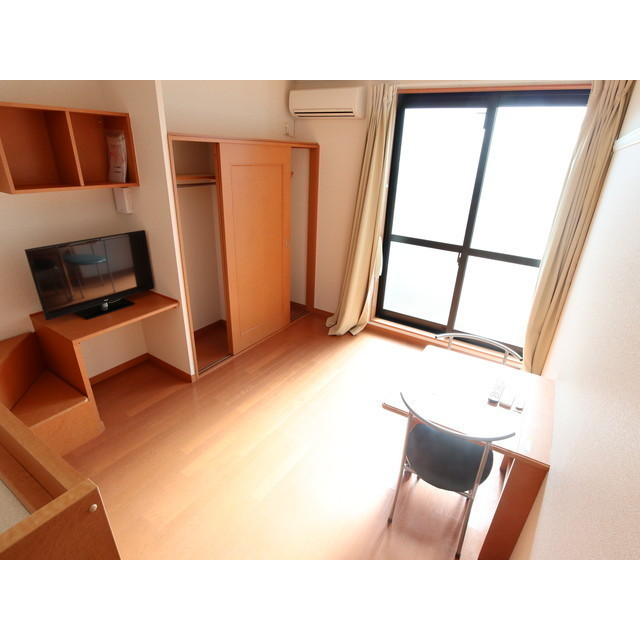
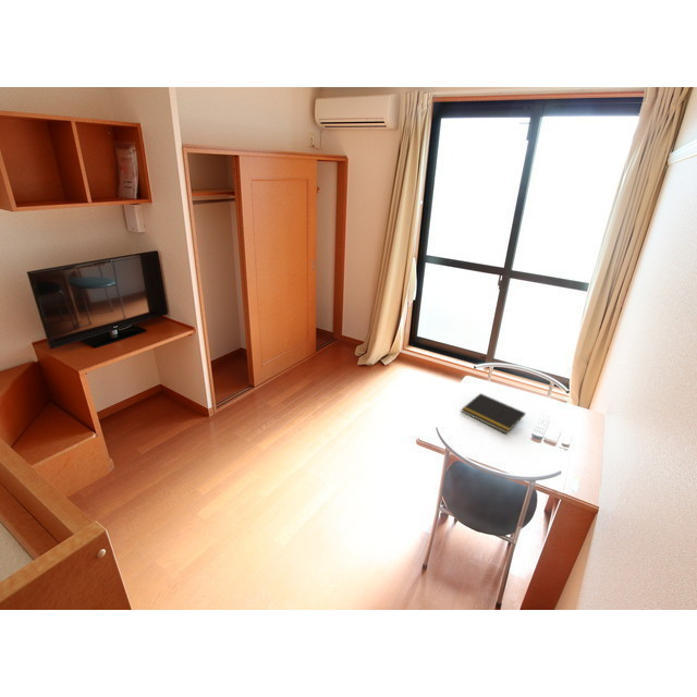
+ notepad (492, 412)
